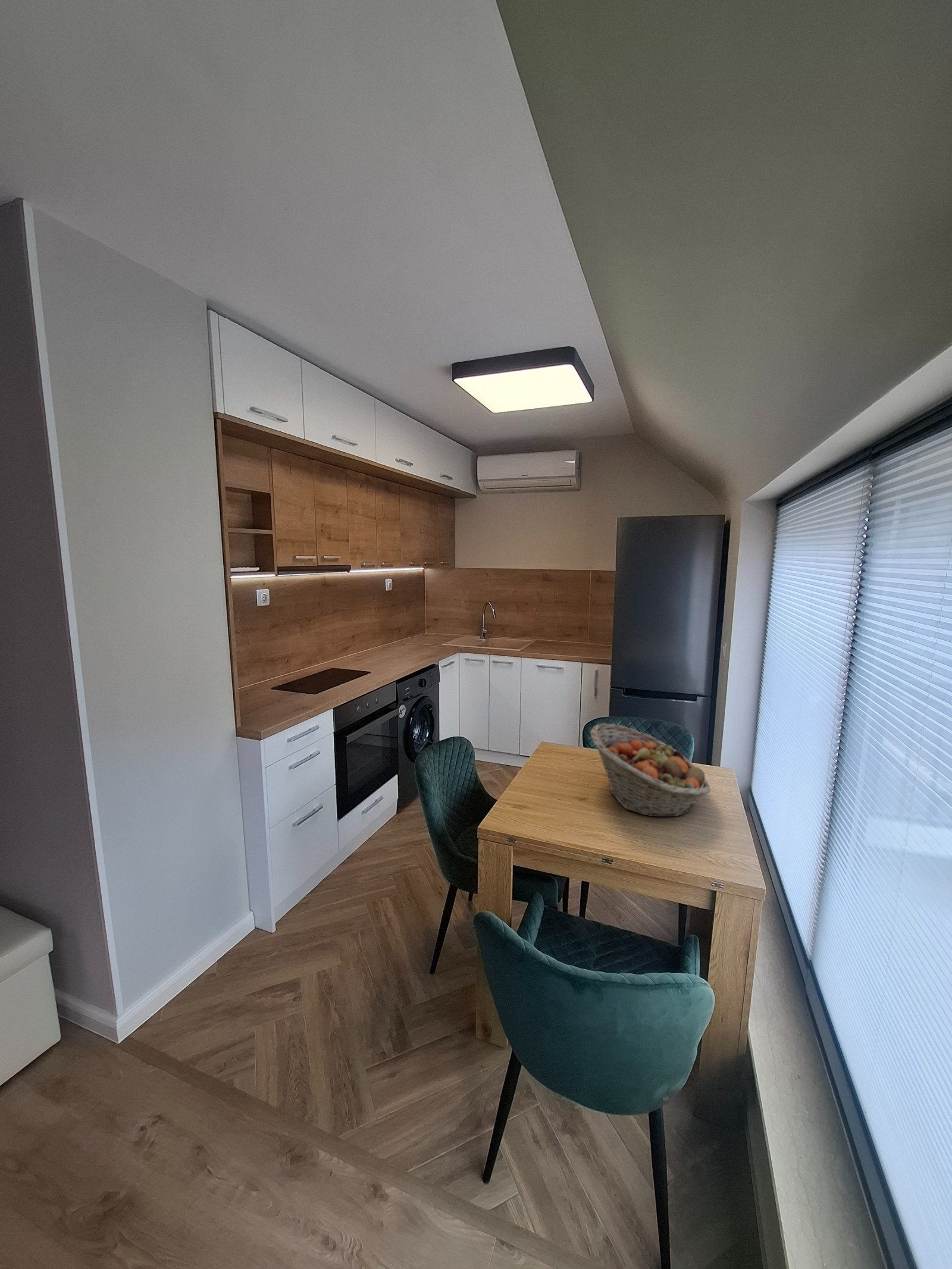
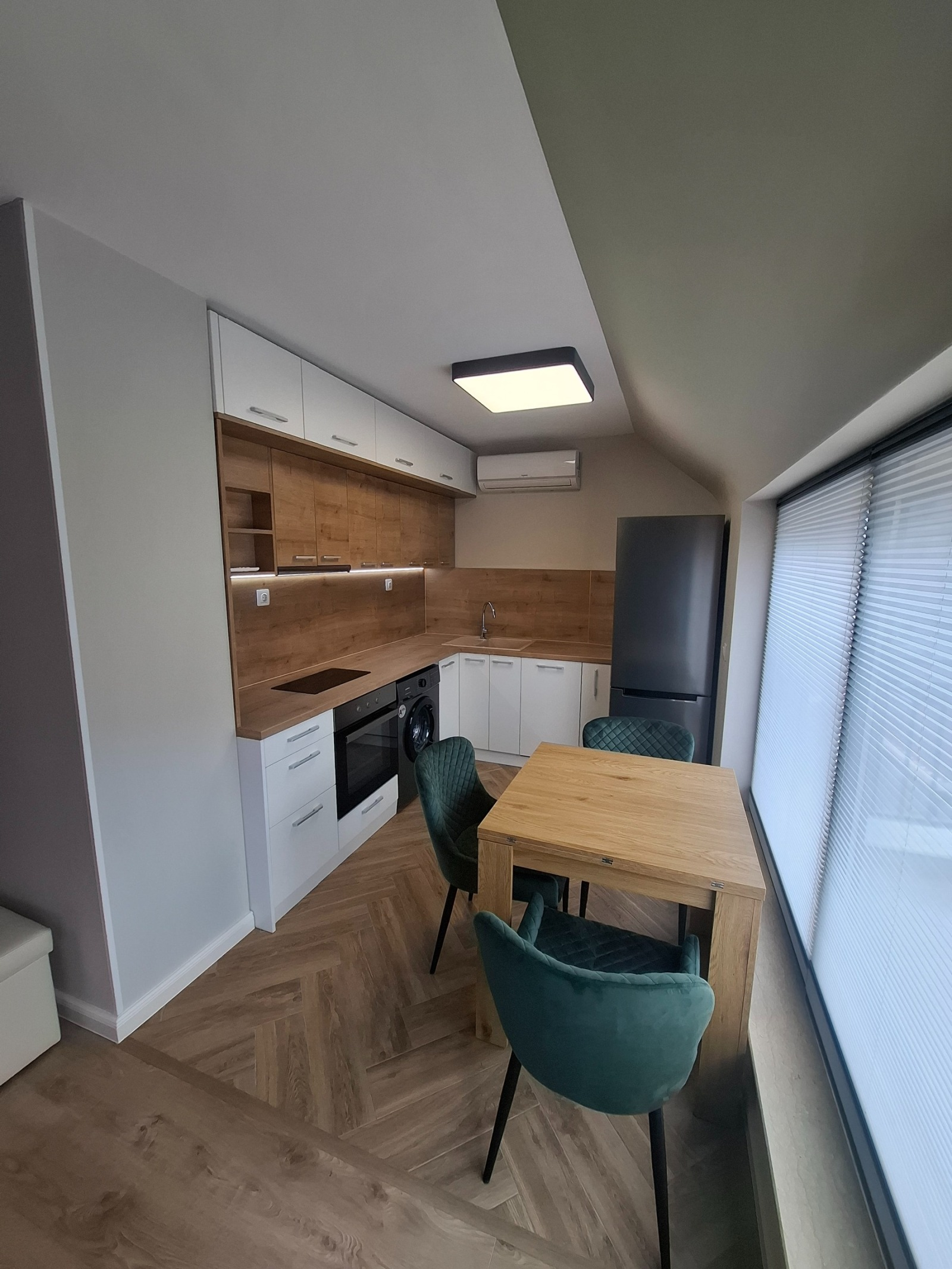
- fruit basket (646, 766)
